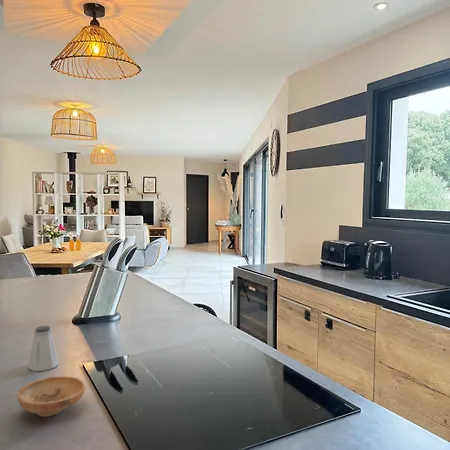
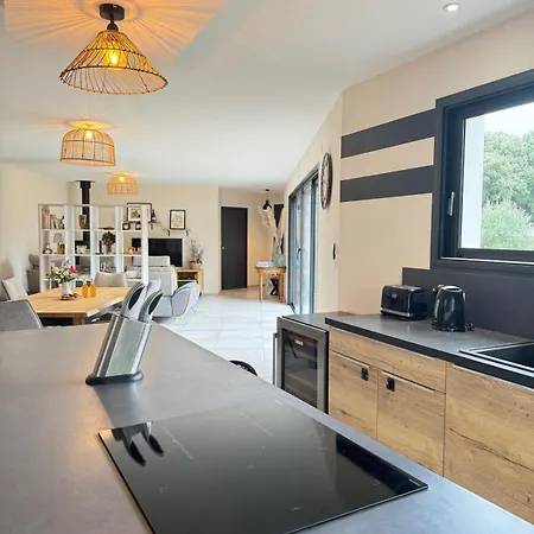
- saltshaker (43, 346)
- bowl (52, 399)
